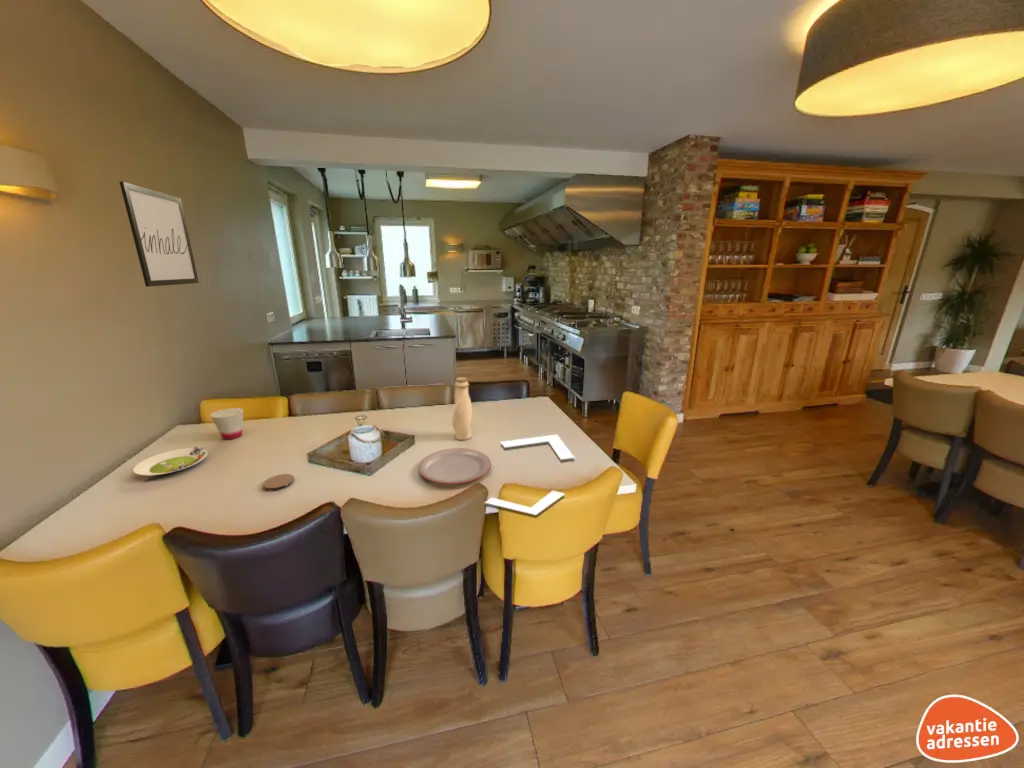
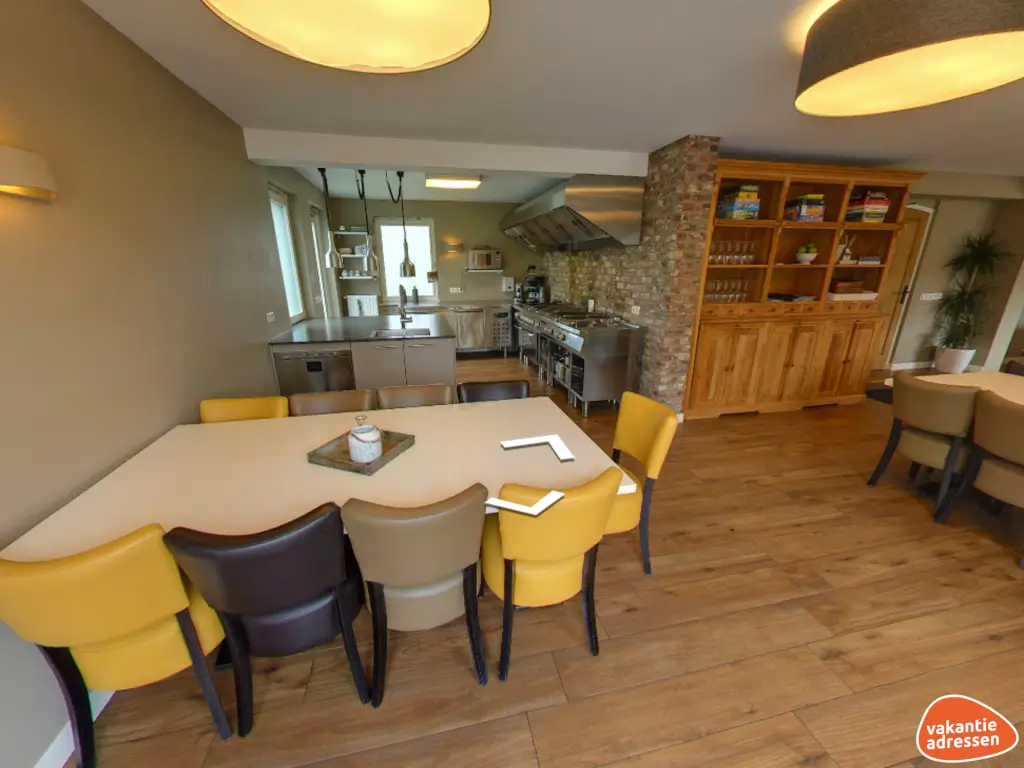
- salad plate (172, 462)
- cup (229, 424)
- wall art (164, 239)
- plate (455, 466)
- coaster (279, 482)
- water bottle (461, 407)
